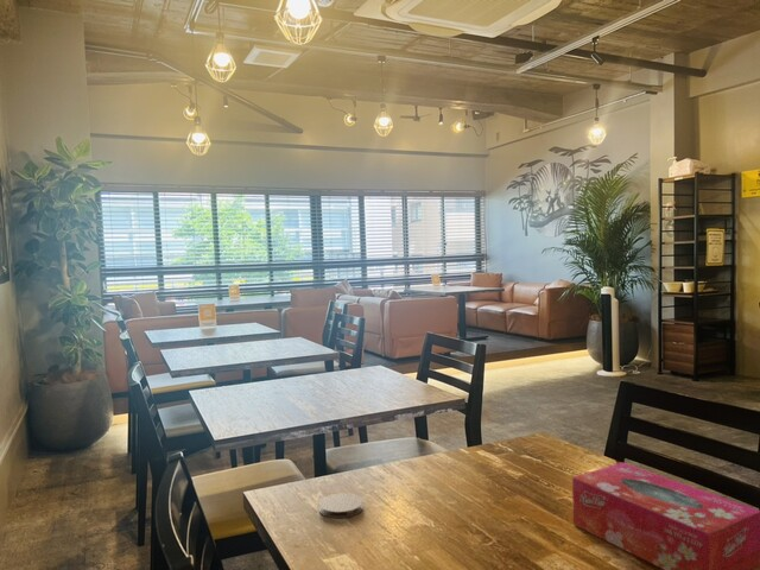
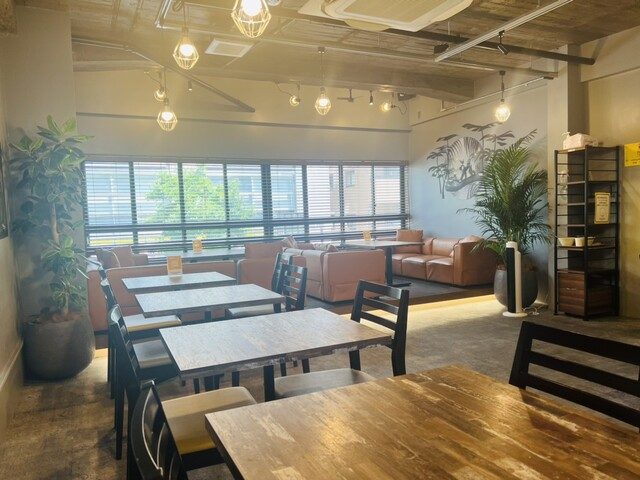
- tissue box (659, 518)
- coaster (341, 505)
